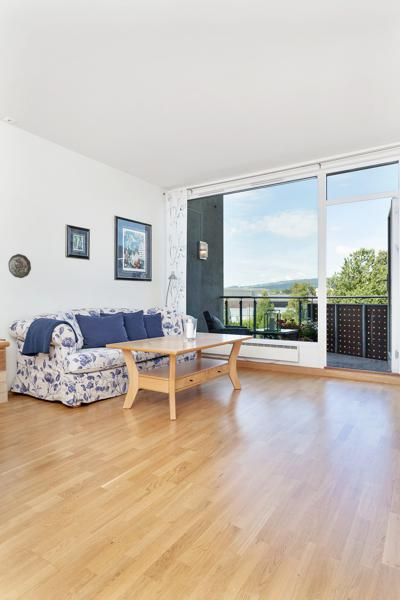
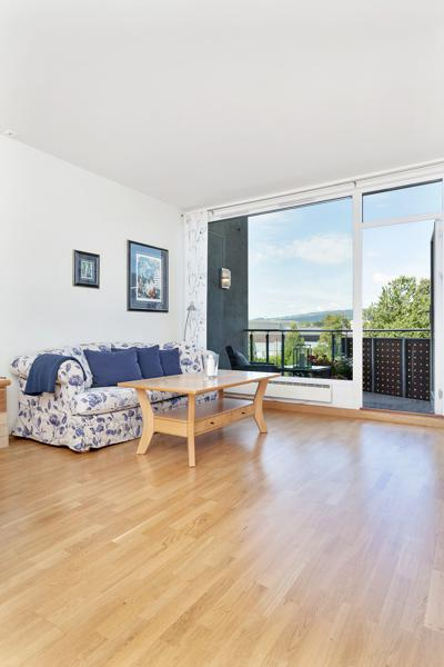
- decorative plate (19, 266)
